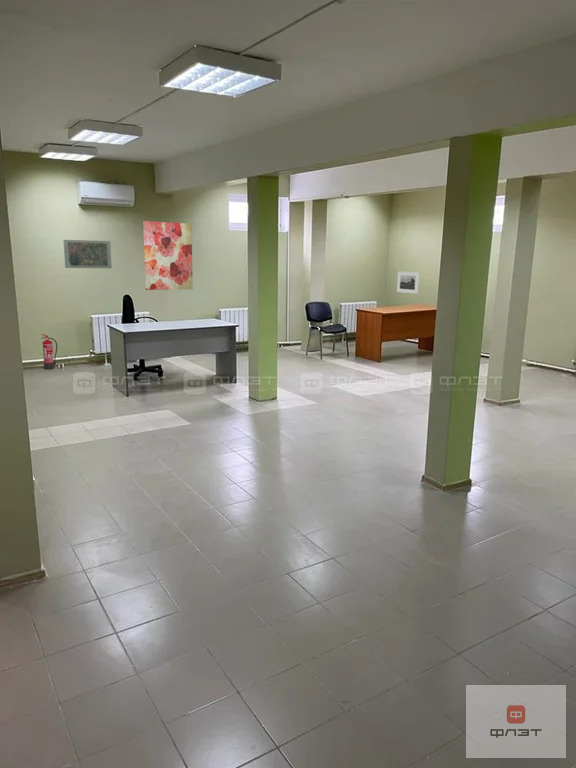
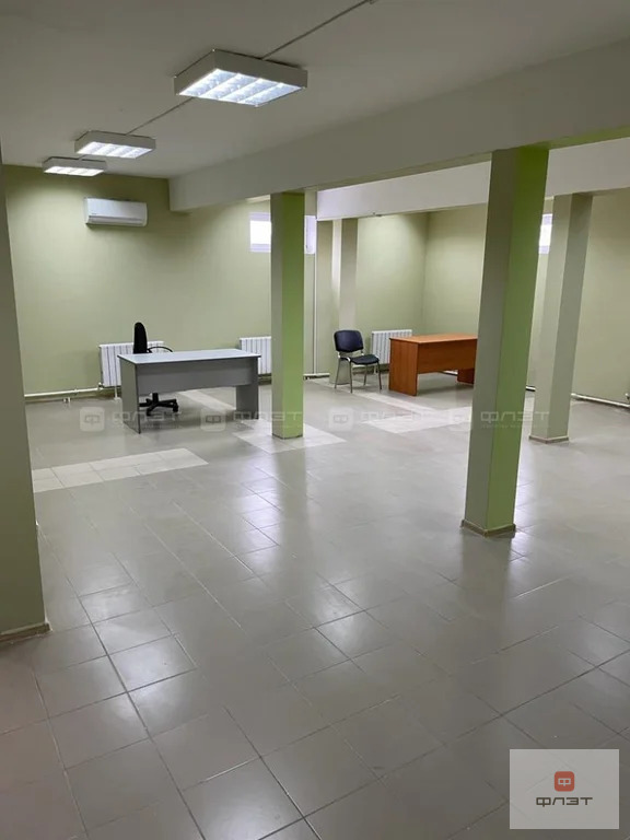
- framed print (407, 282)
- road map (88, 254)
- fire extinguisher (49, 350)
- wall art (168, 256)
